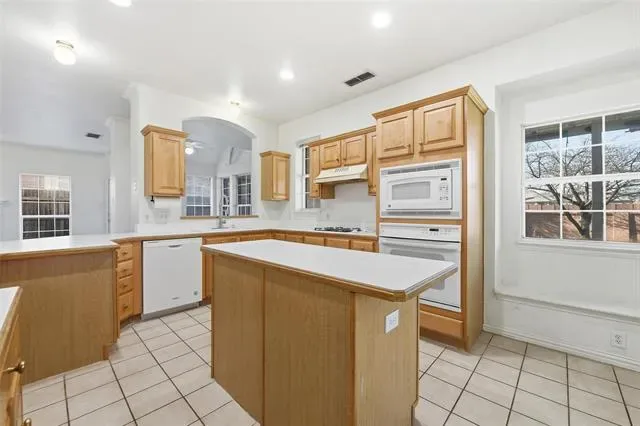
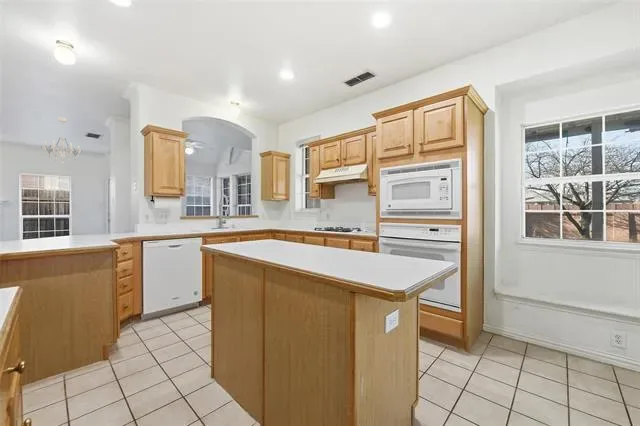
+ chandelier (62, 140)
